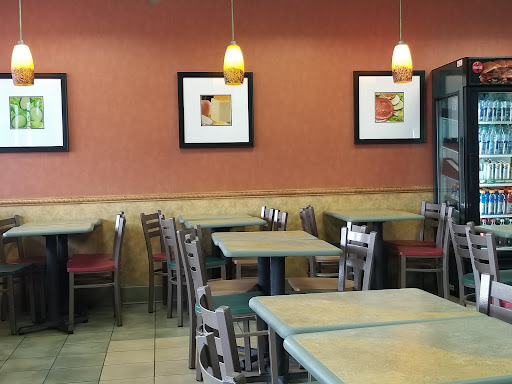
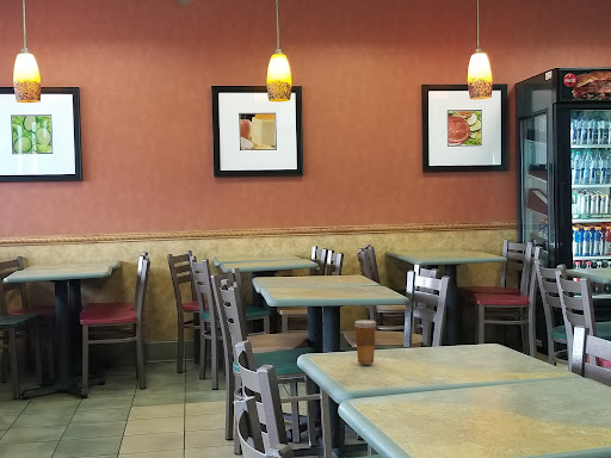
+ beverage cup (365, 342)
